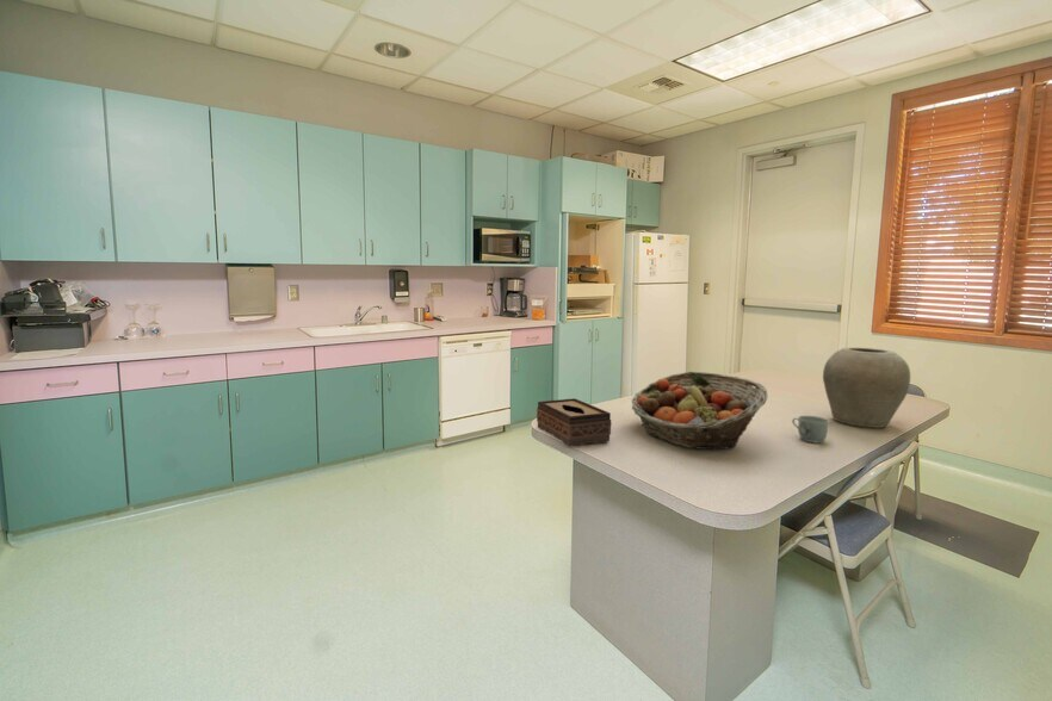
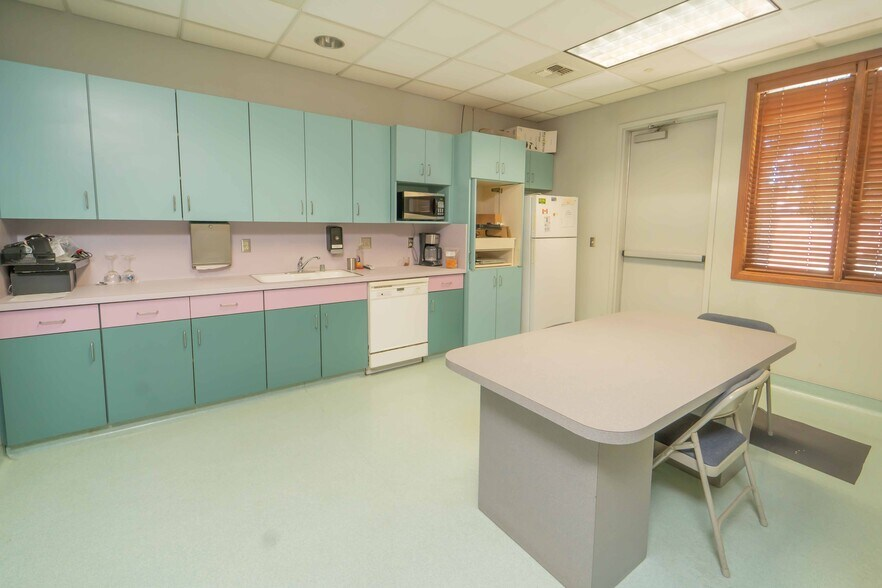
- fruit basket (694, 407)
- tissue box (571, 420)
- vase (864, 386)
- mug (809, 428)
